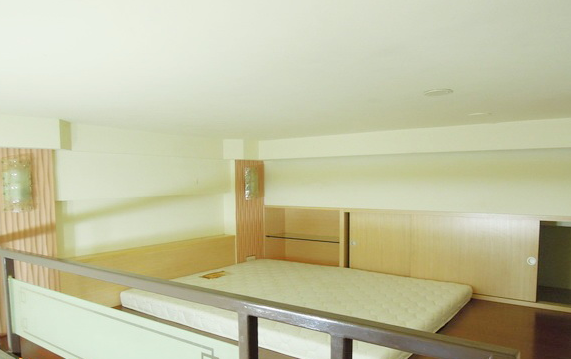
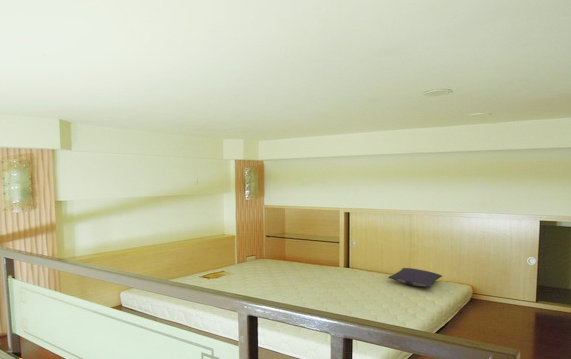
+ pillow (415, 276)
